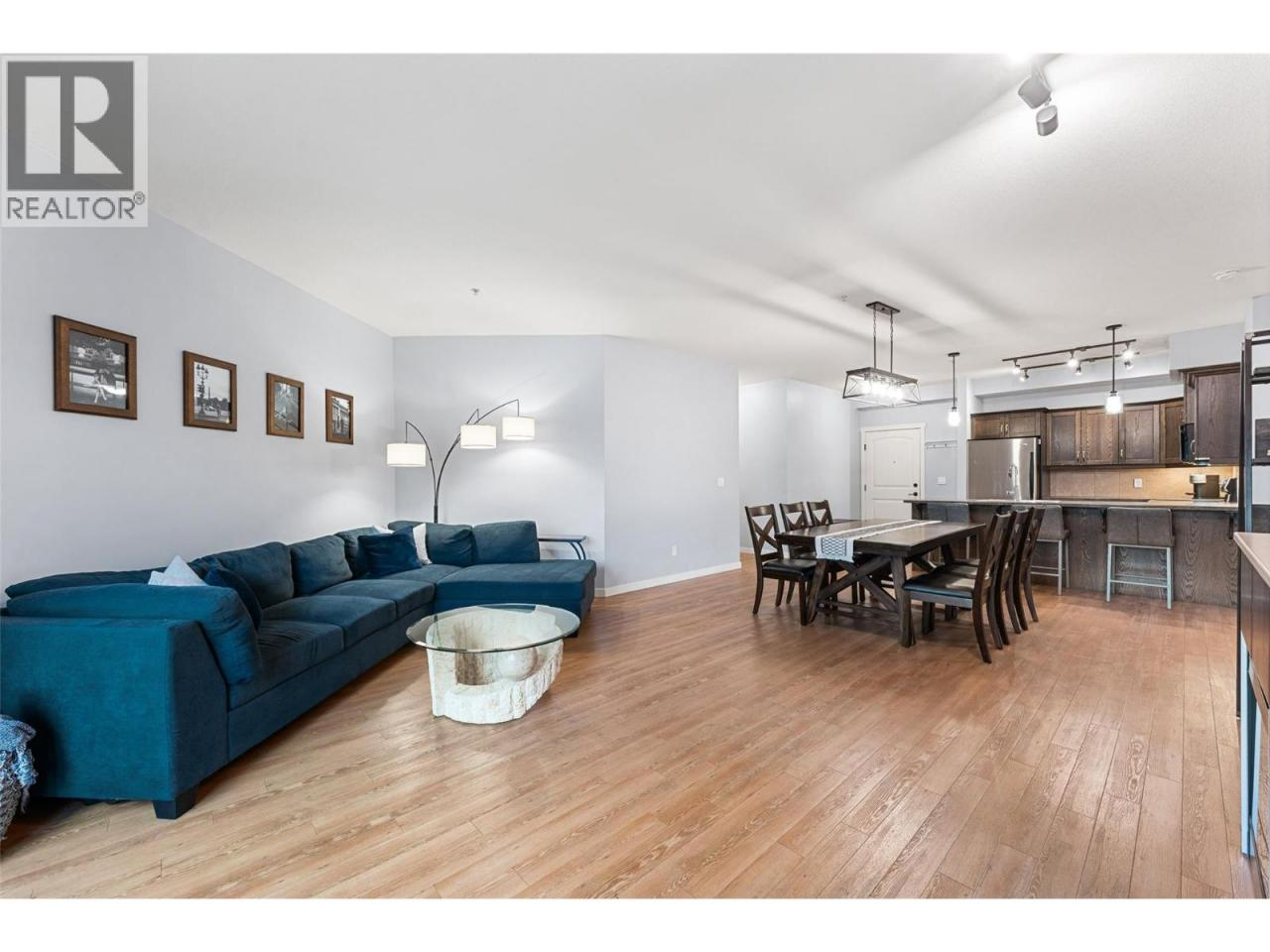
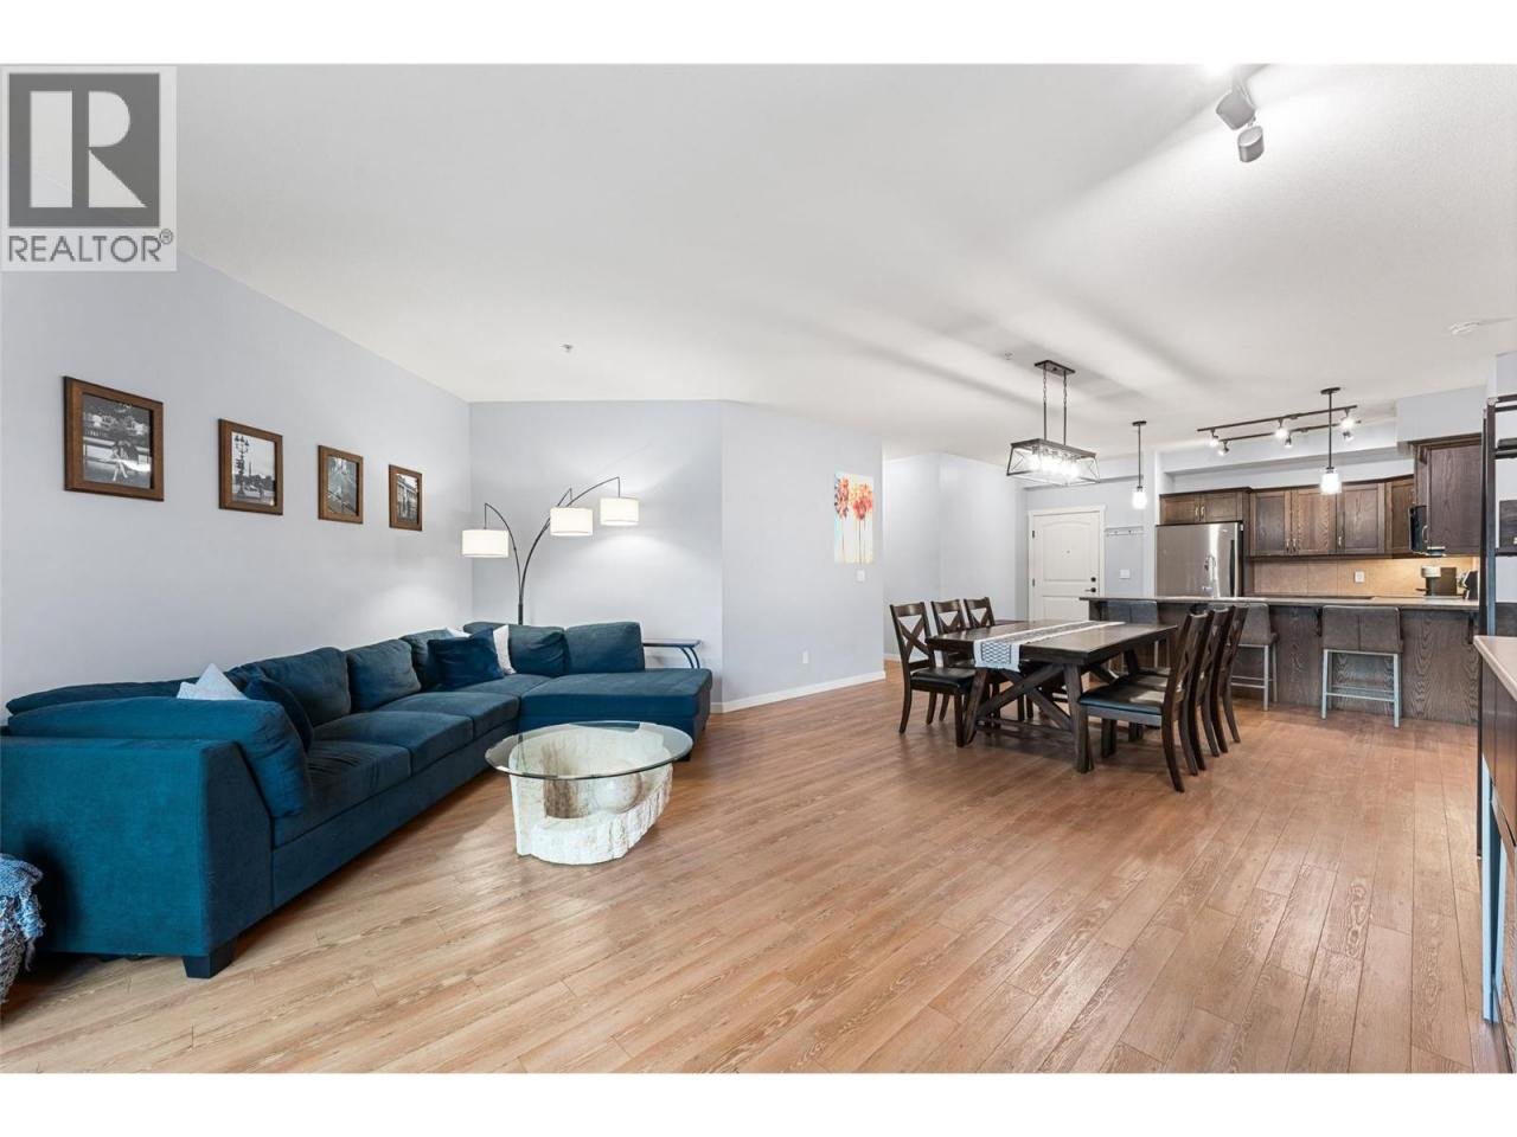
+ wall art (853, 518)
